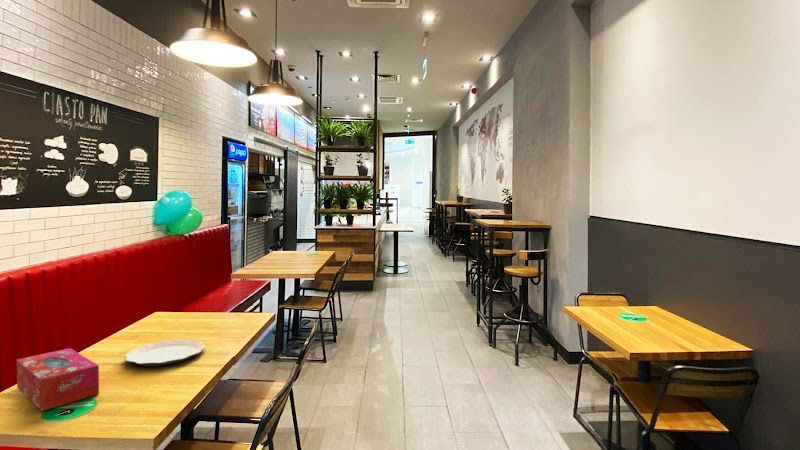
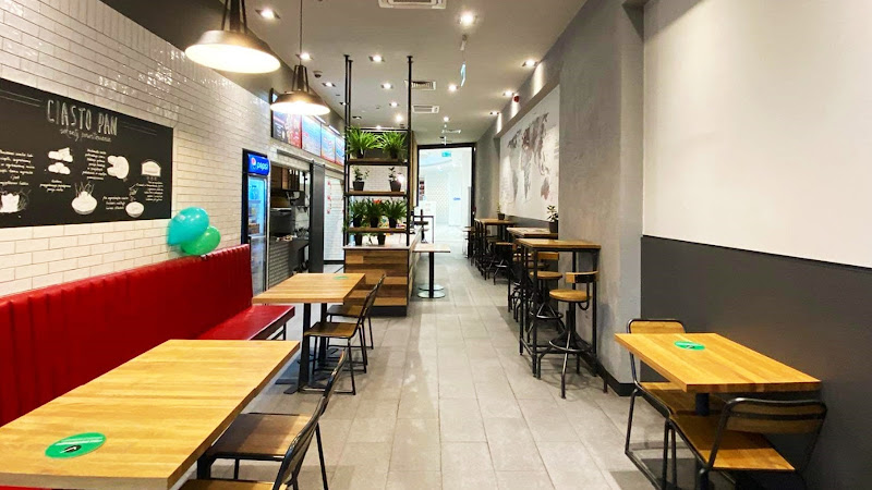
- plate (166, 353)
- tissue box (57, 376)
